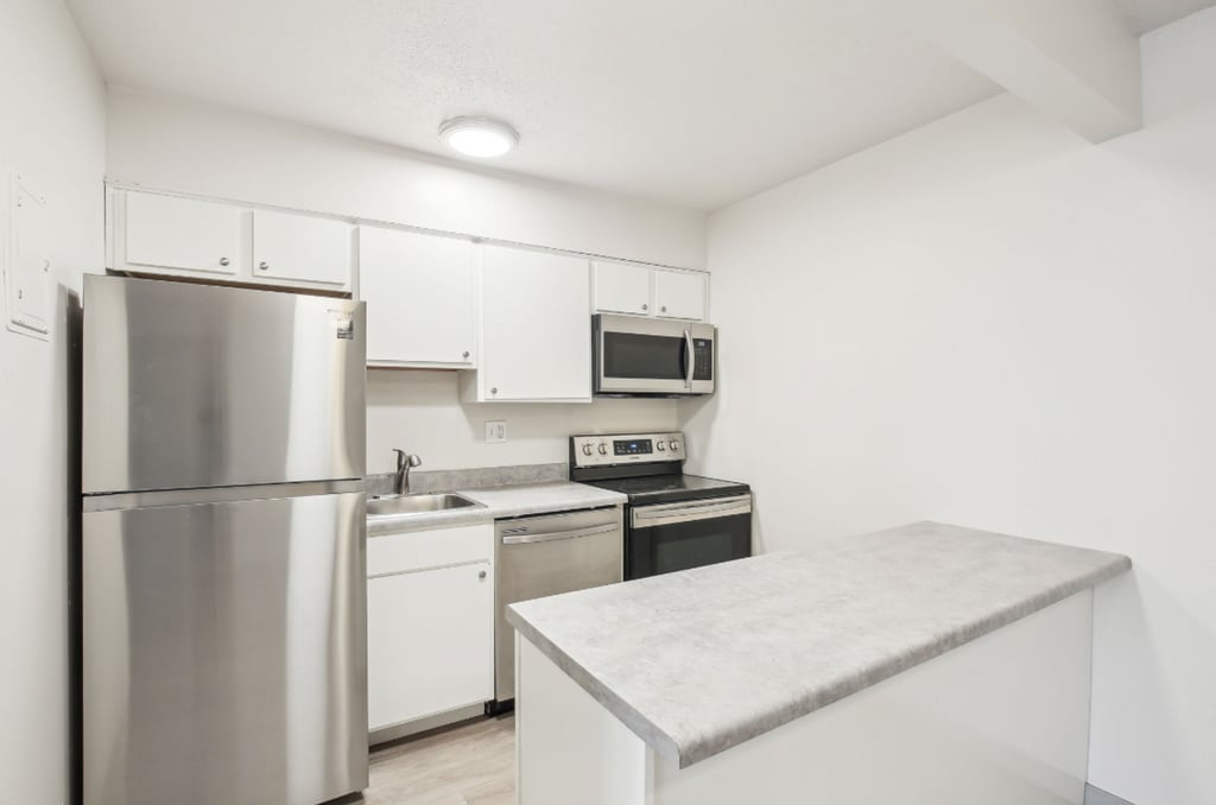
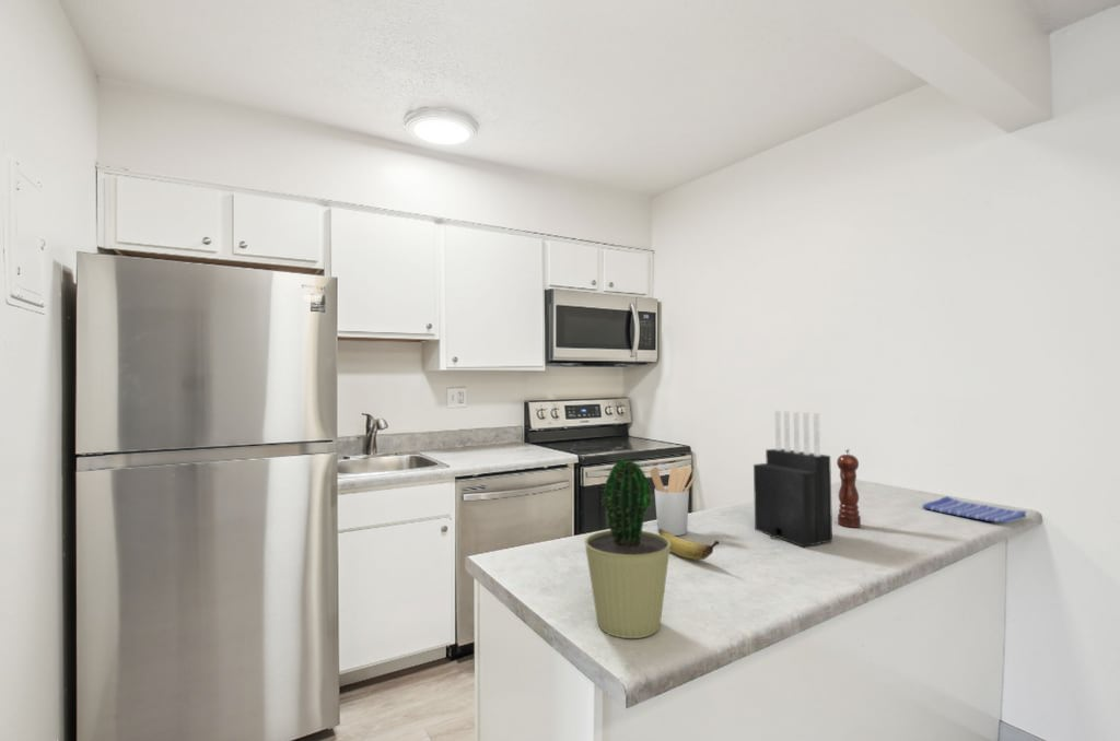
+ potted cactus (627, 540)
+ utensil holder (674, 497)
+ knife block (788, 473)
+ dish towel (972, 509)
+ banana (687, 544)
+ pepper mill (848, 486)
